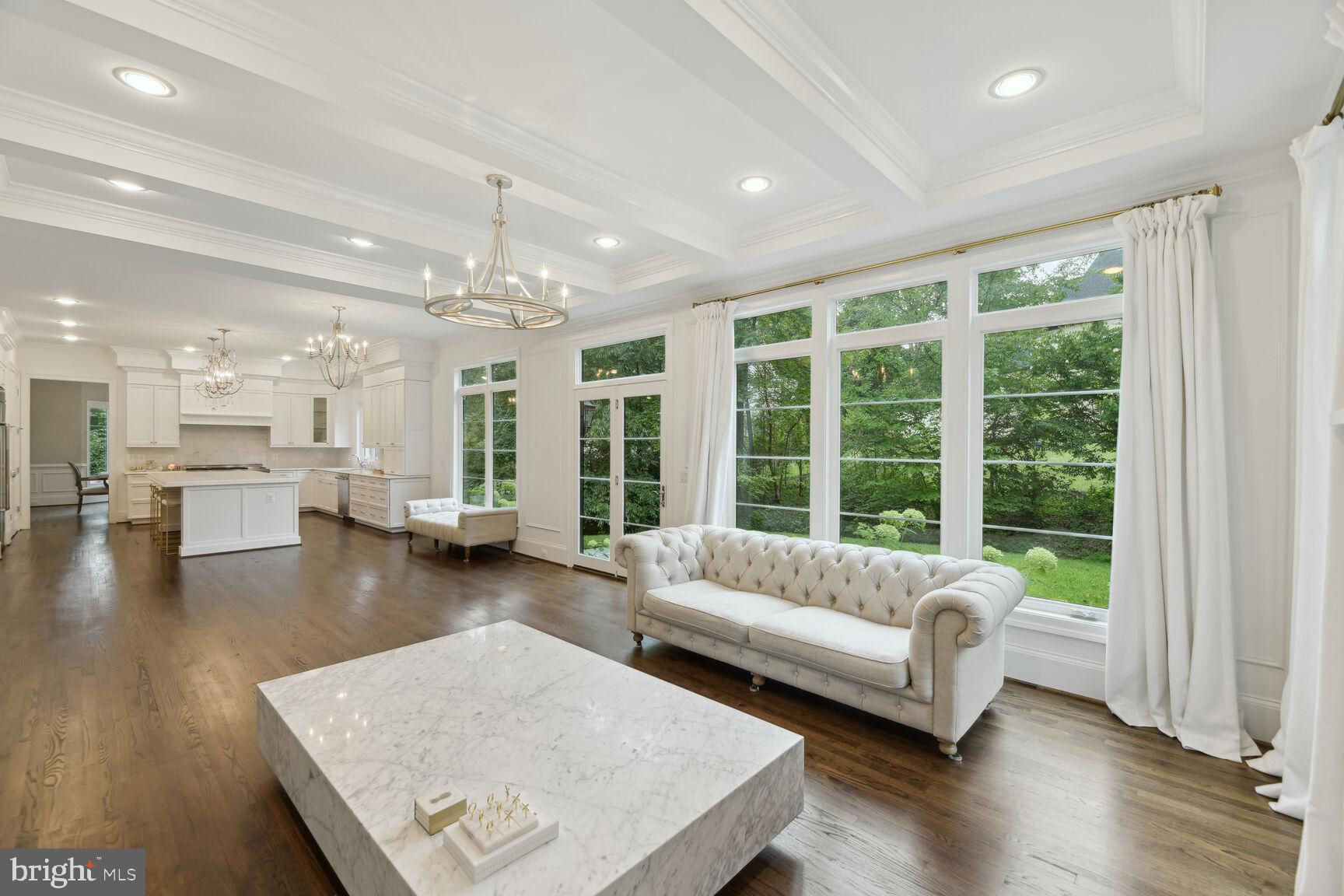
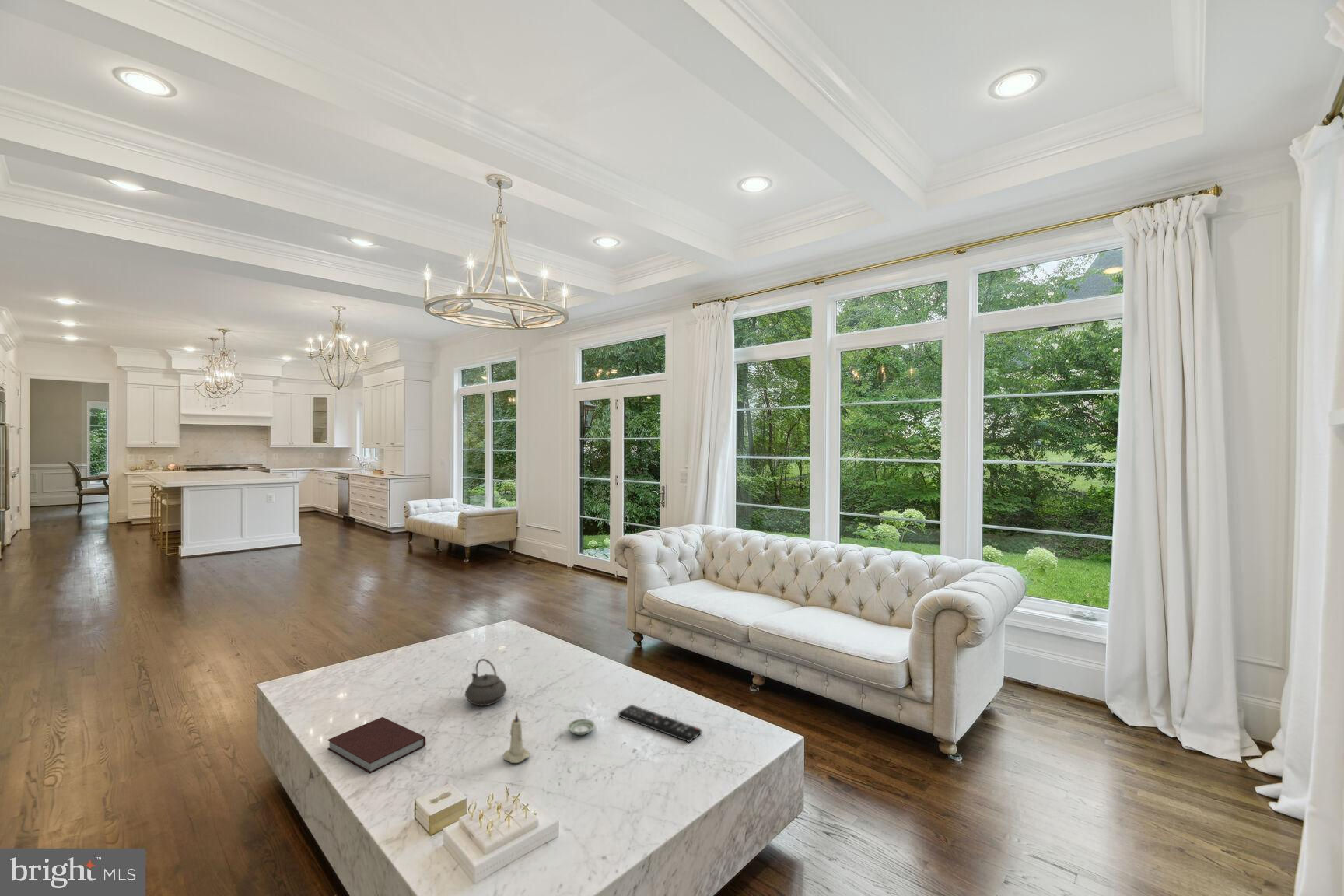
+ remote control (659, 722)
+ notebook (376, 742)
+ saucer (581, 728)
+ candle (515, 733)
+ teapot (484, 679)
